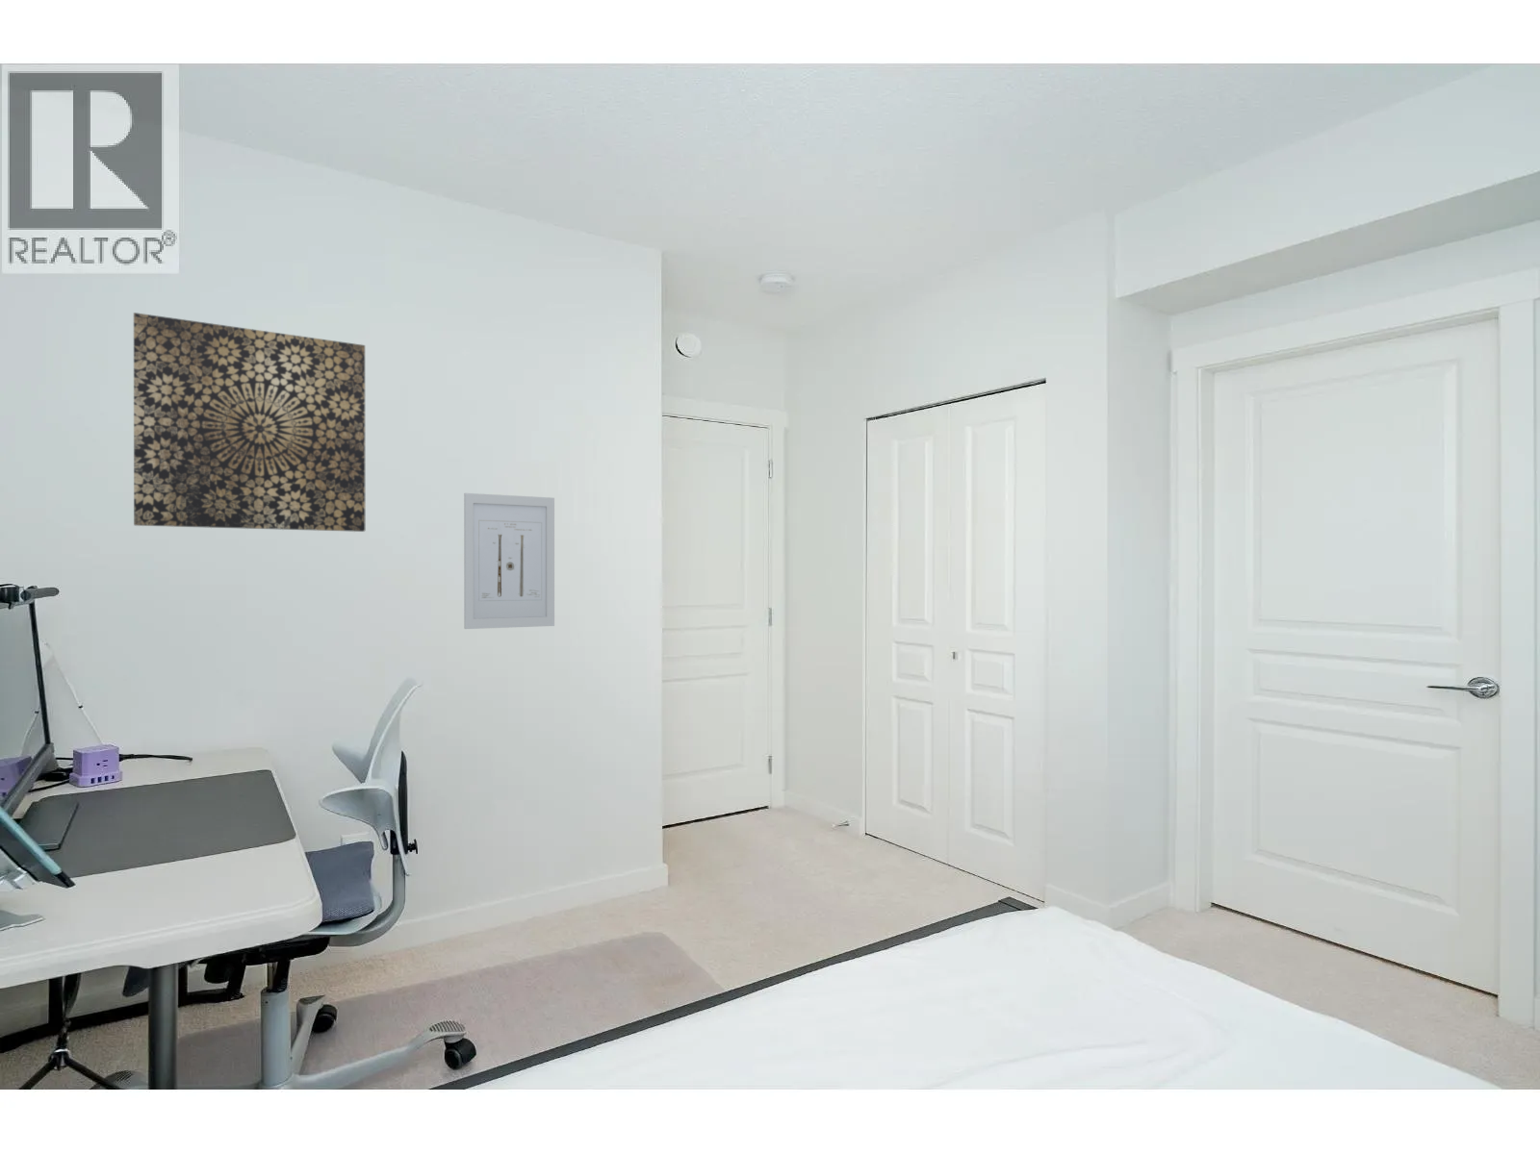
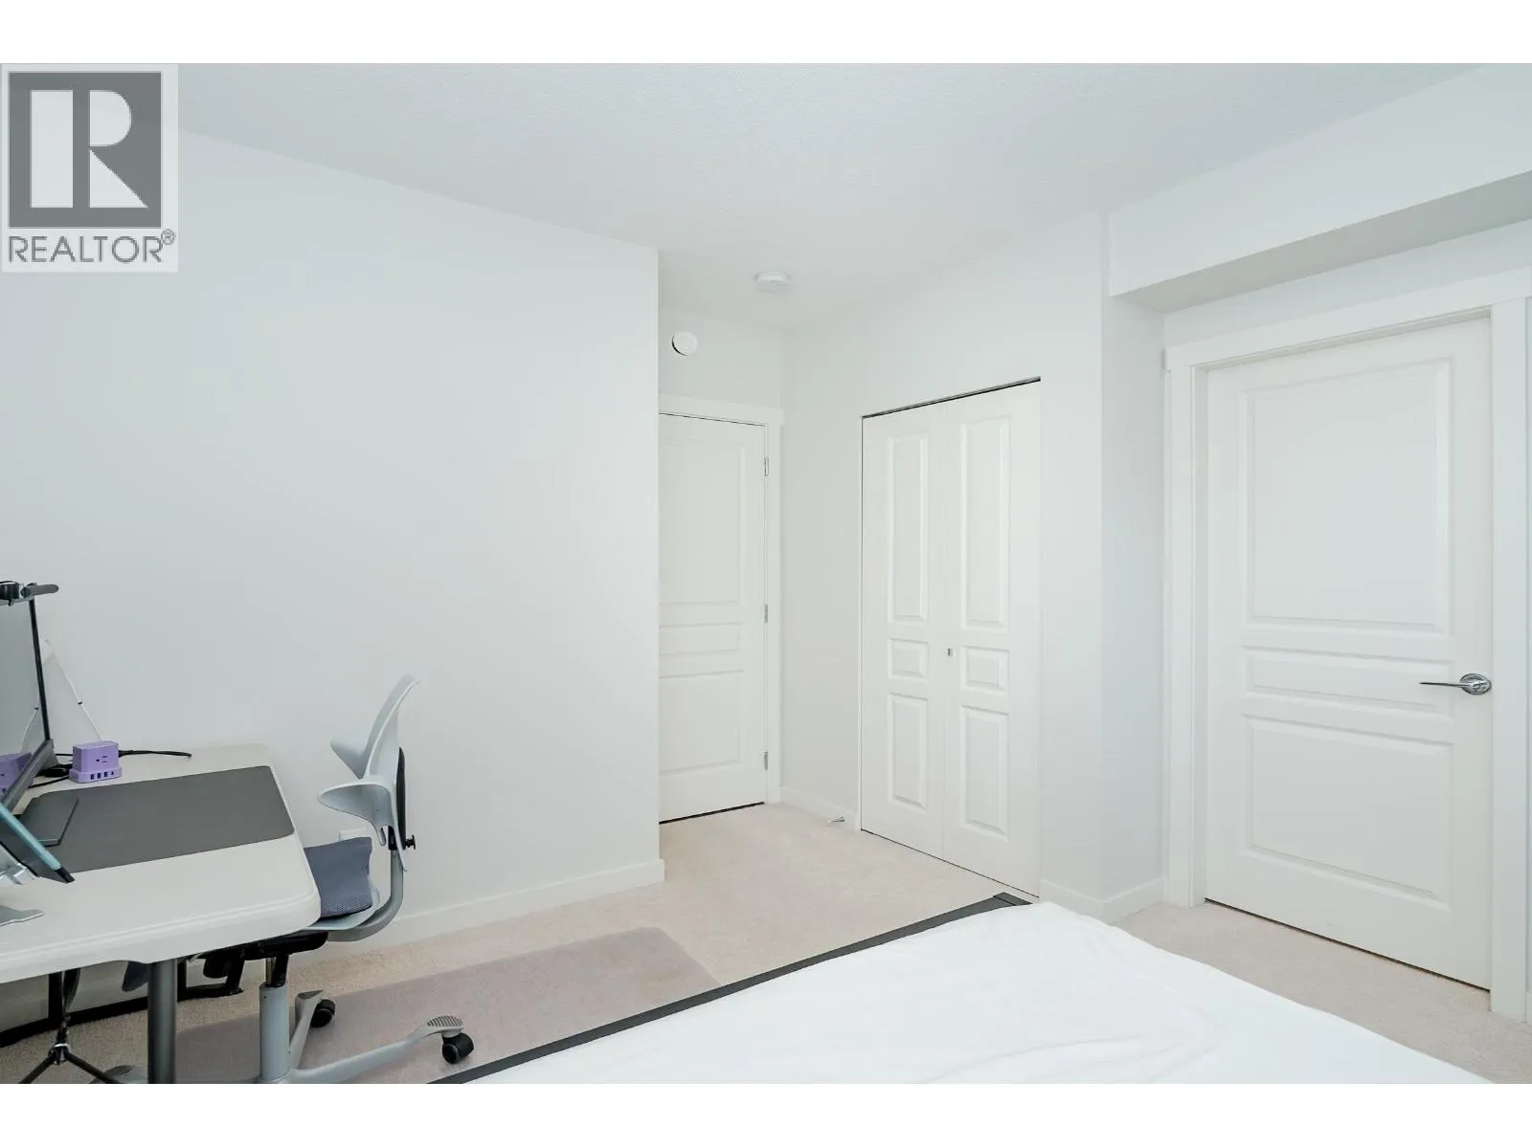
- wall art (511, 561)
- wall art (256, 430)
